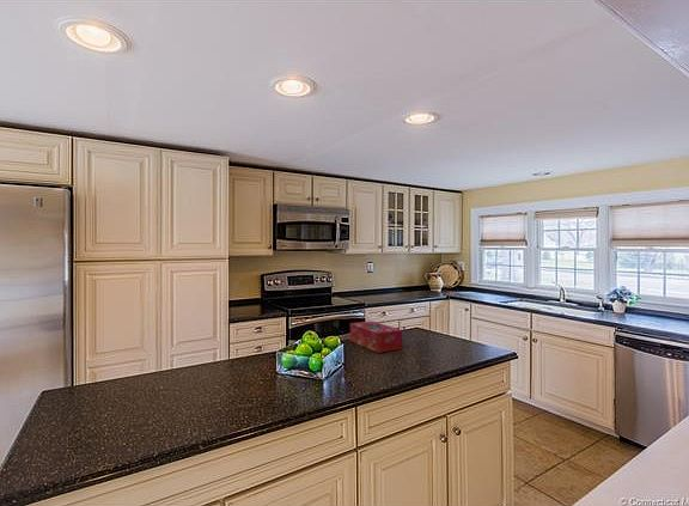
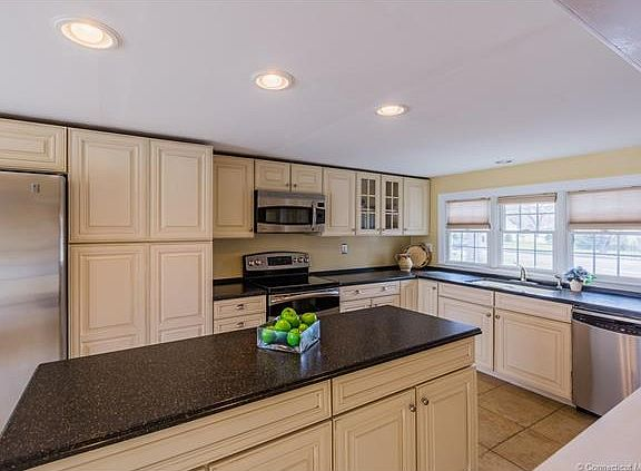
- tissue box (374, 335)
